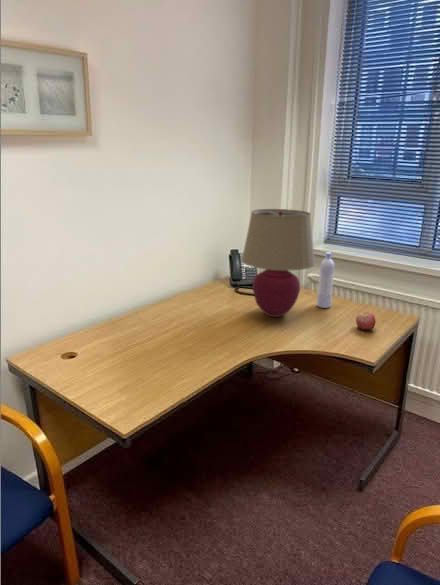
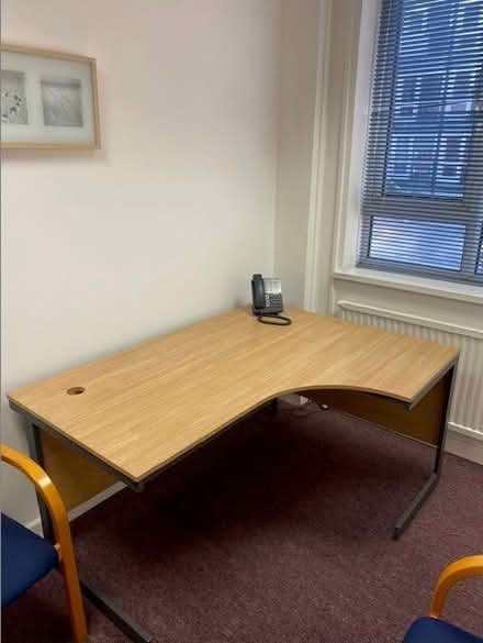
- apple (365, 320)
- table lamp (277, 265)
- bottle (326, 279)
